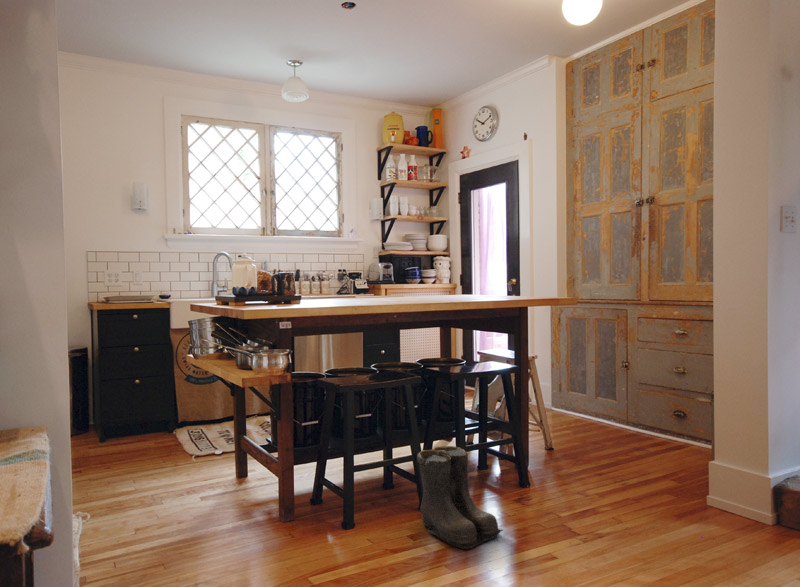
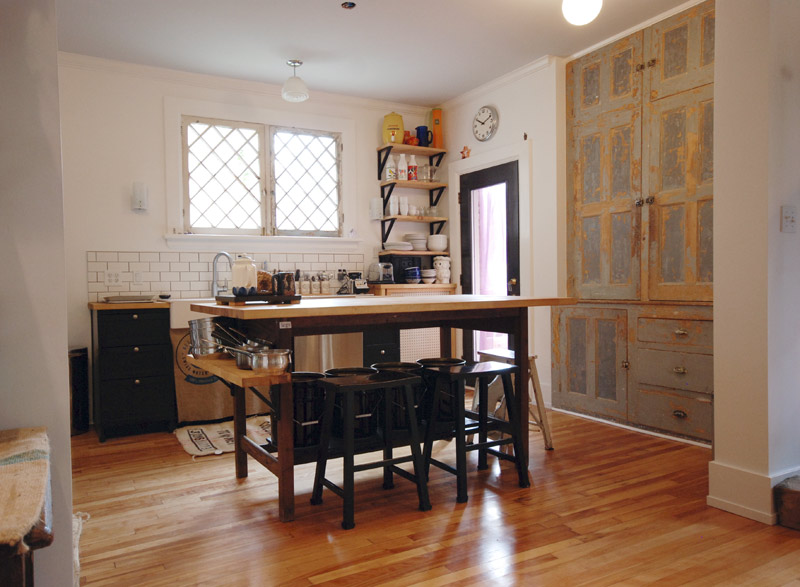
- boots (455, 492)
